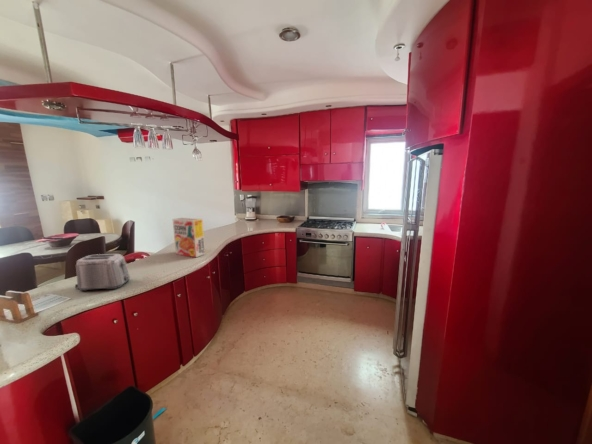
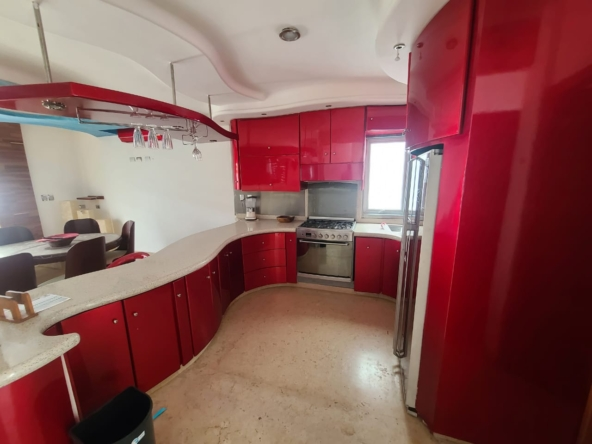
- cereal box (189, 236)
- toaster (101, 271)
